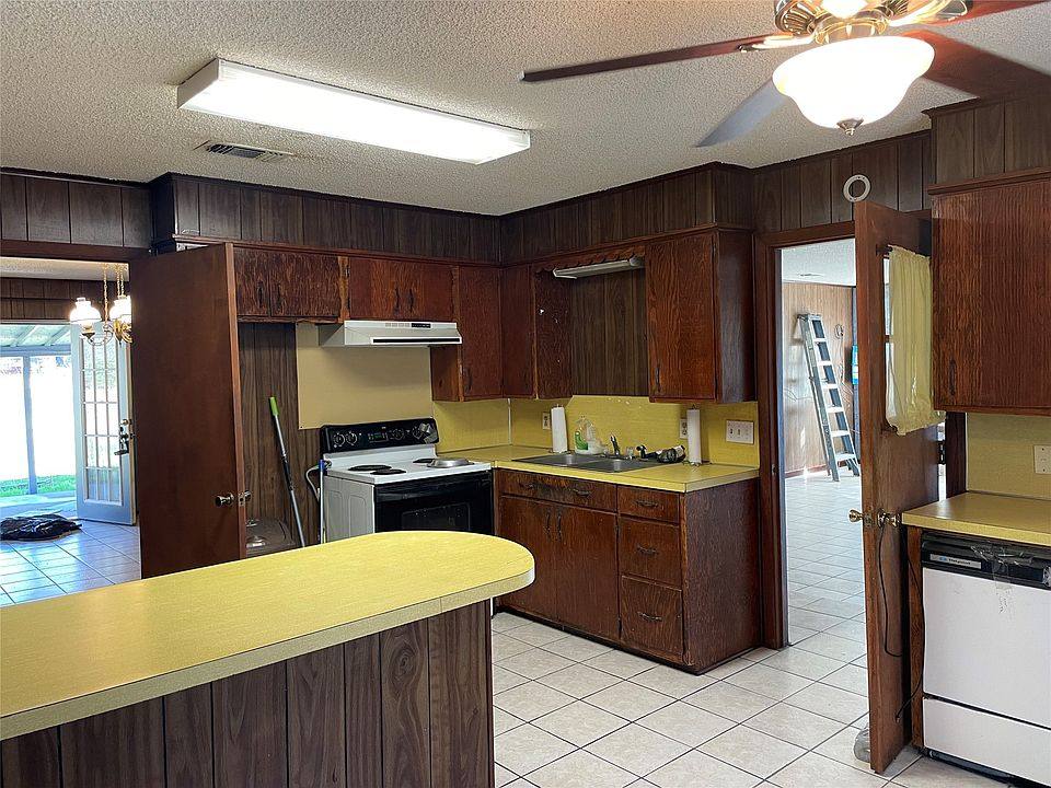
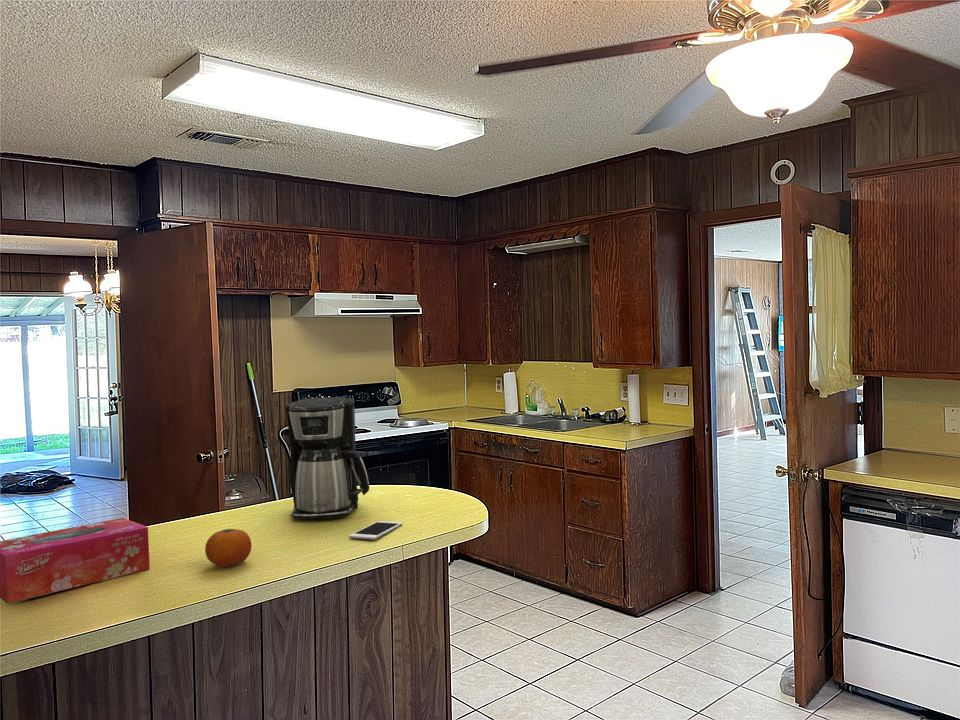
+ coffee maker (333, 453)
+ cell phone (376, 529)
+ tissue box (70, 556)
+ fruit (228, 547)
